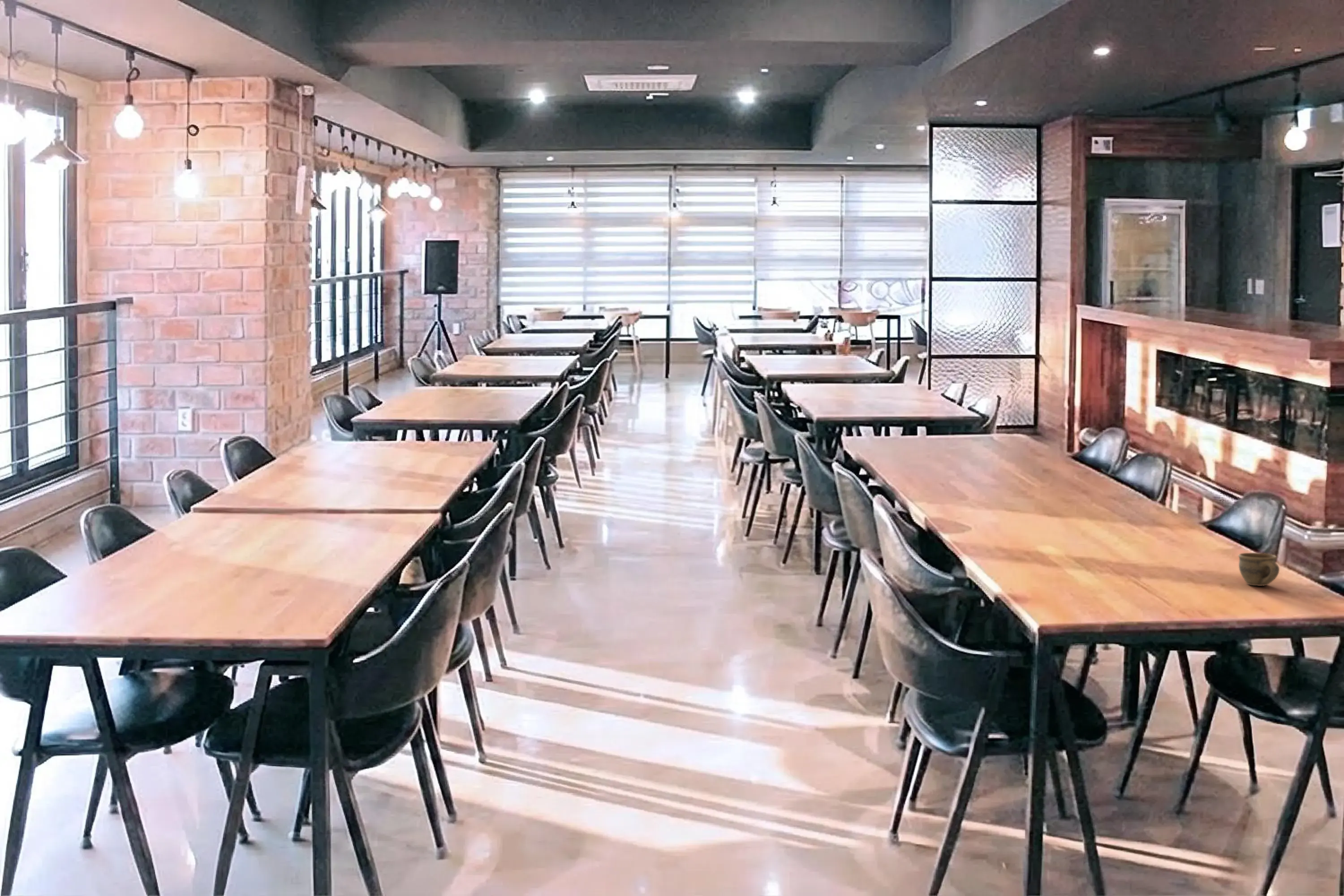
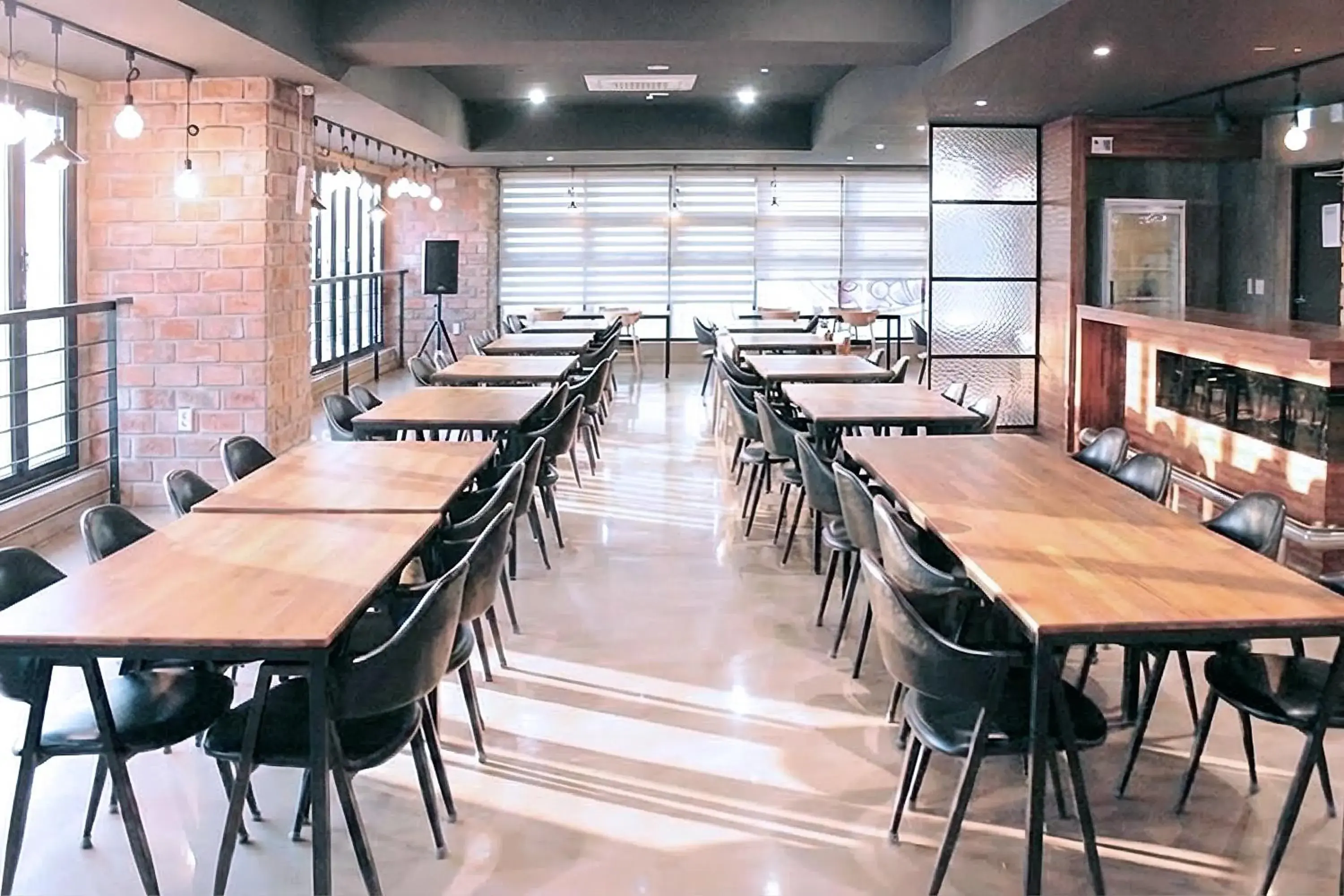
- cup (1260, 571)
